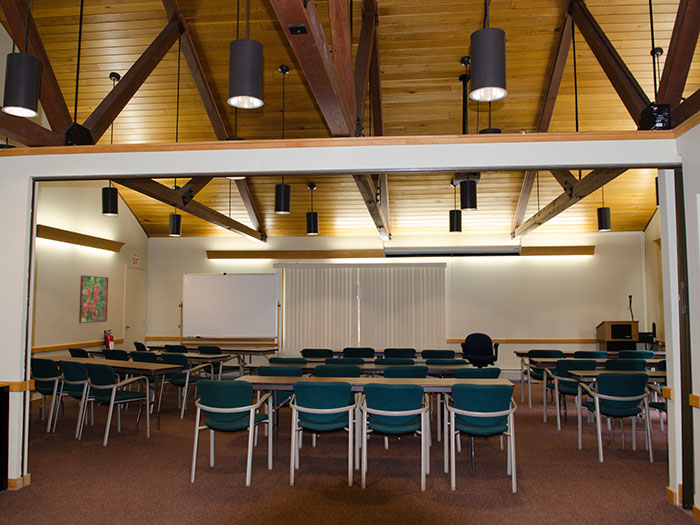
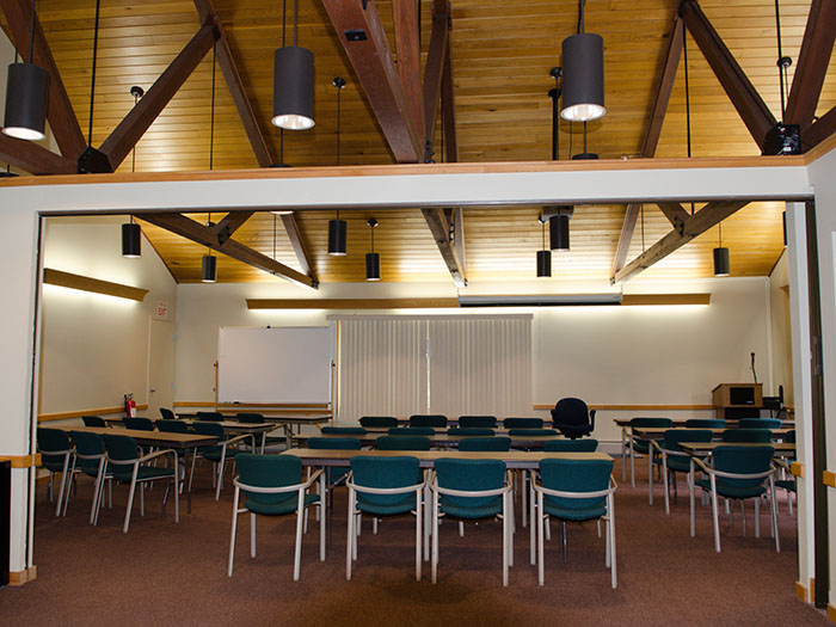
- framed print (94, 299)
